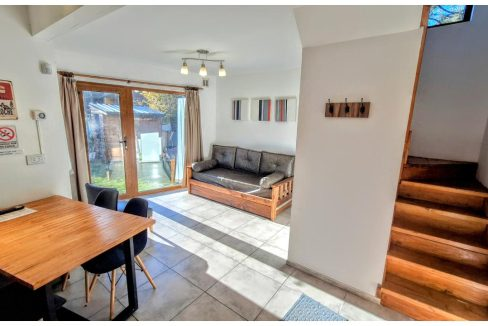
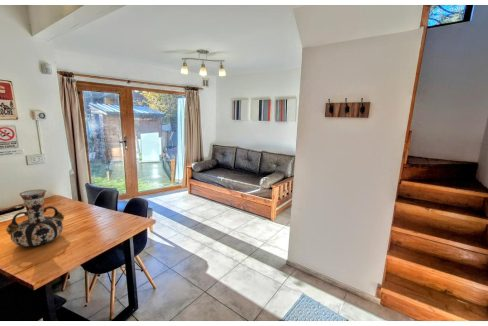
+ vase (36, 216)
